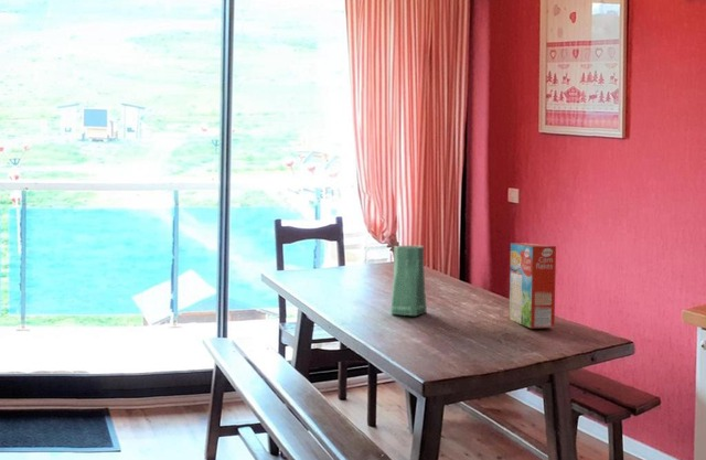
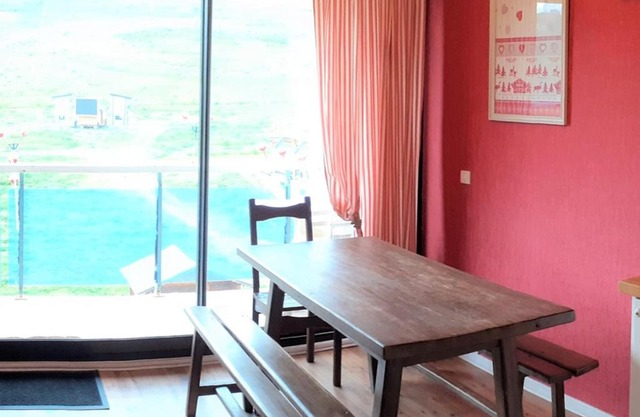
- vase (408, 279)
- cereal box (532, 284)
